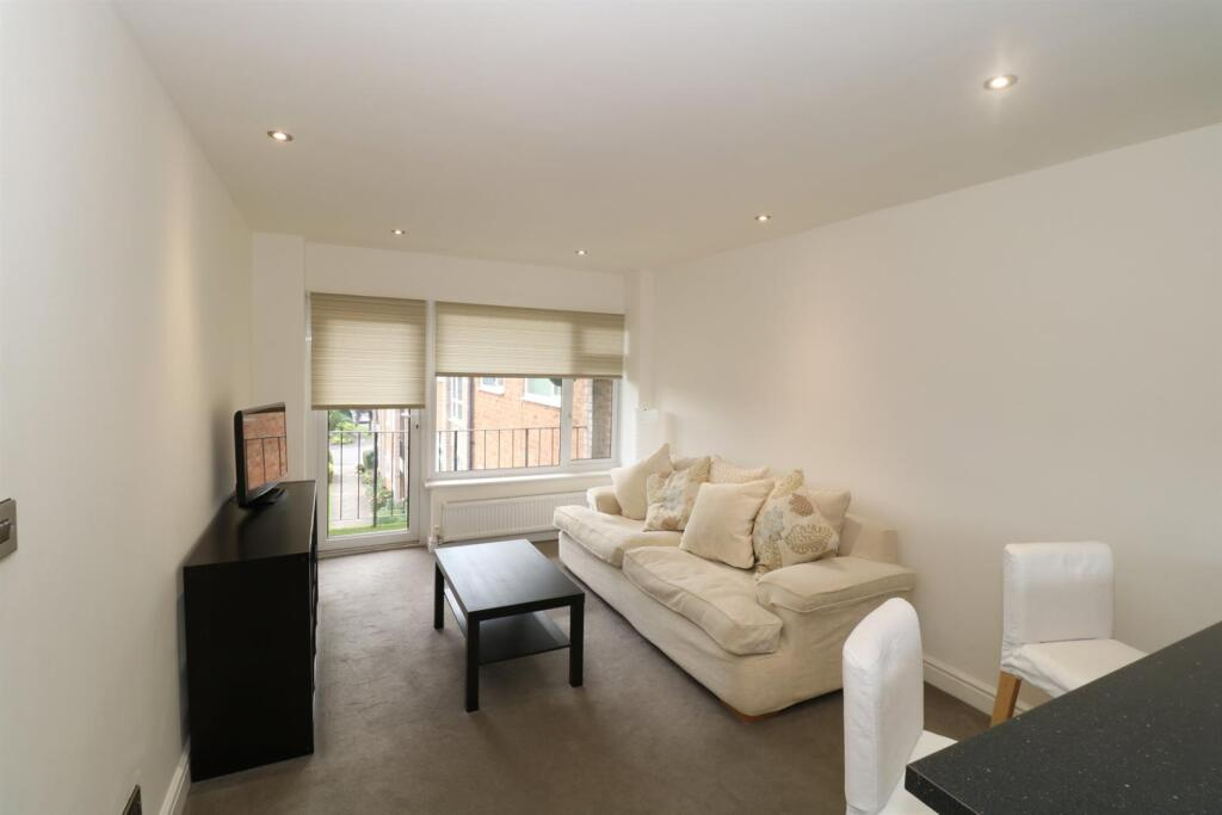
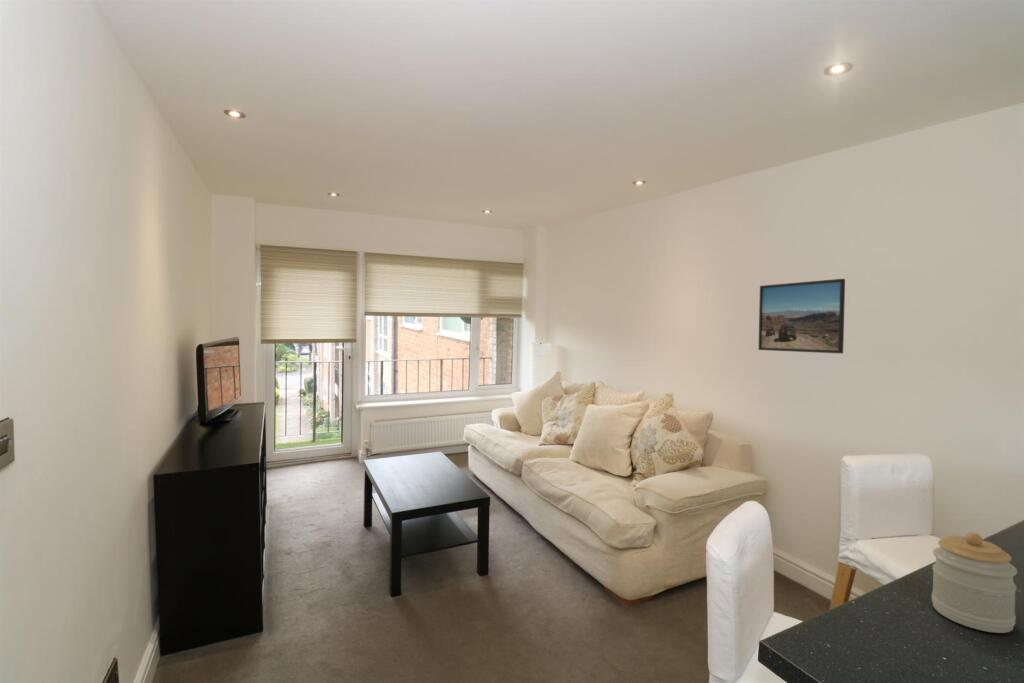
+ jar (972, 574)
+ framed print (798, 317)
